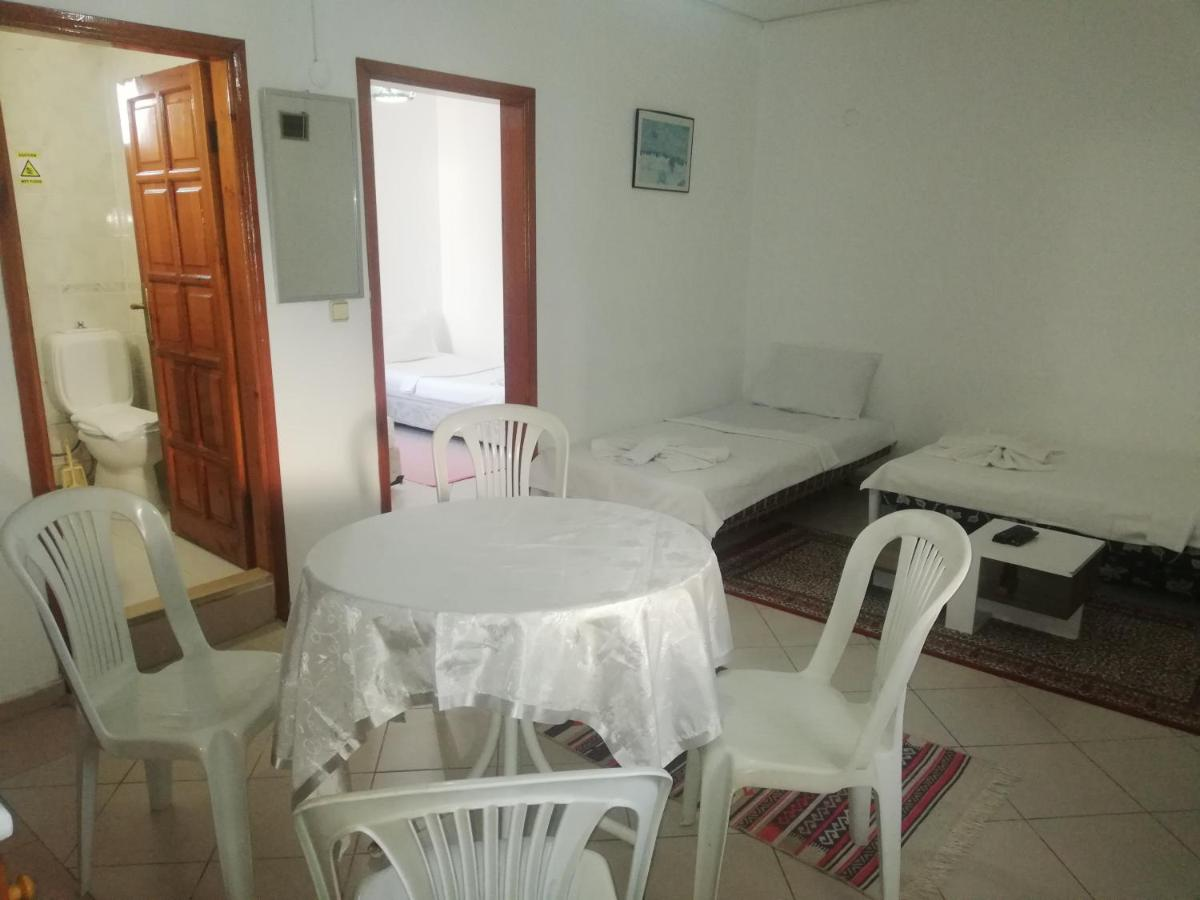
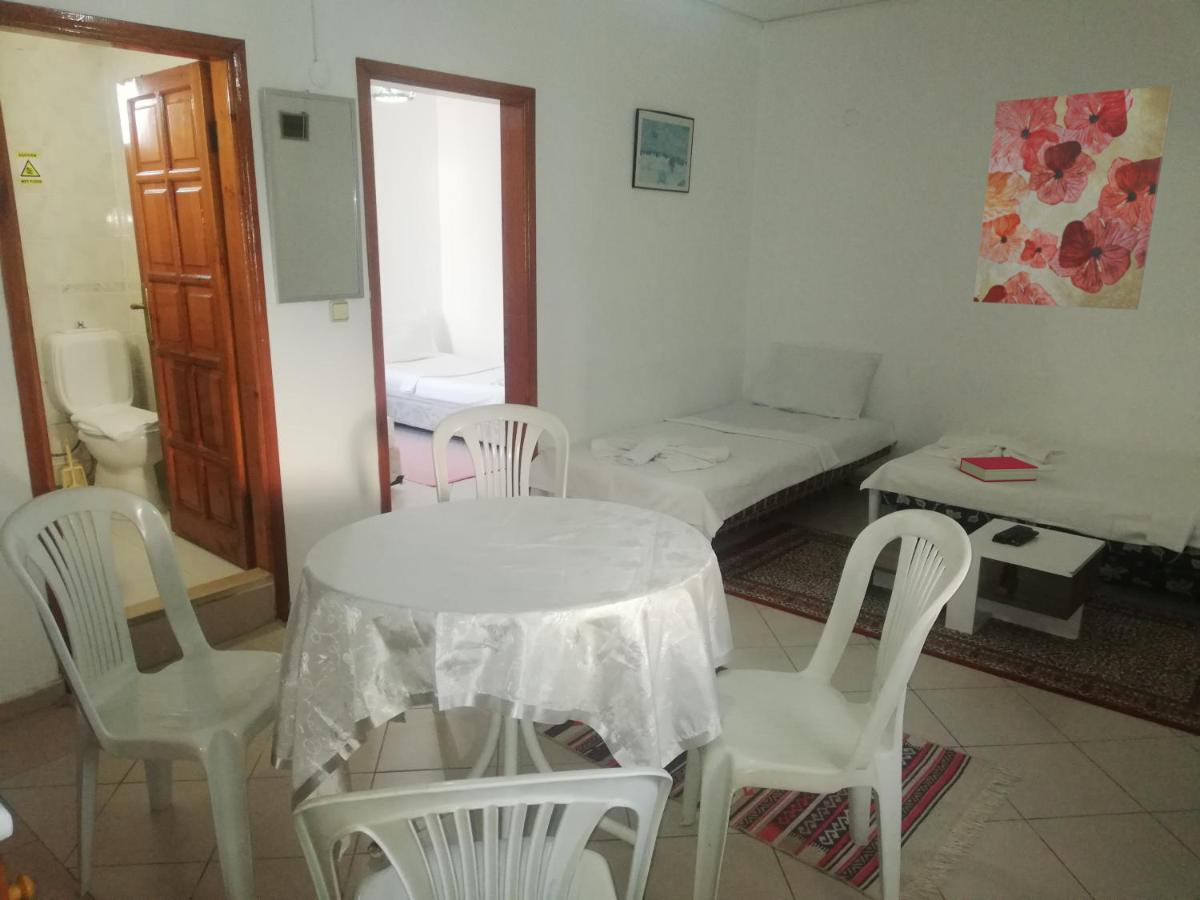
+ book (998, 468)
+ wall art (1065, 202)
